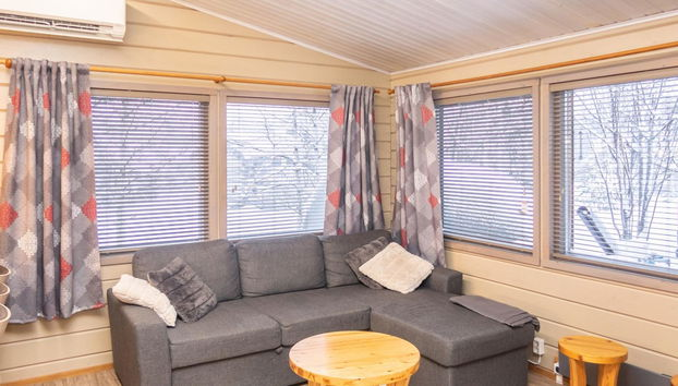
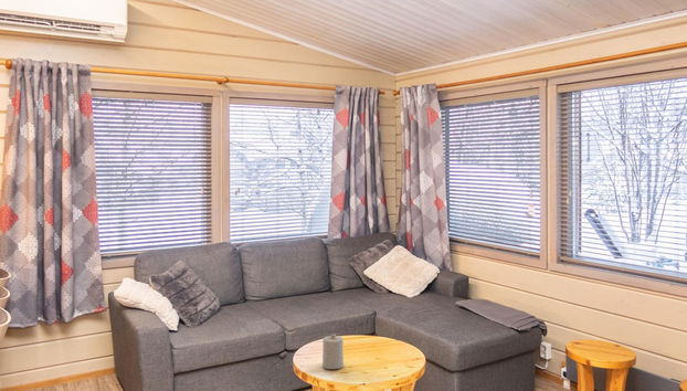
+ candle (332, 349)
